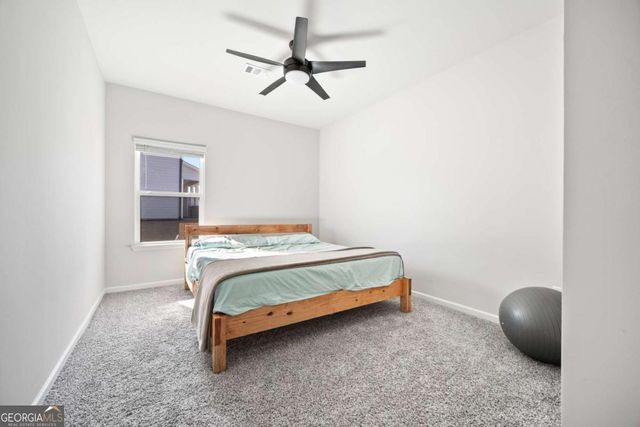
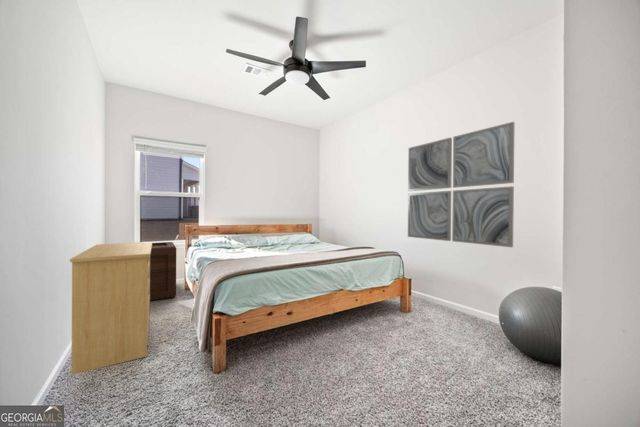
+ wooden crate (150, 270)
+ wall art (453, 187)
+ dresser (119, 294)
